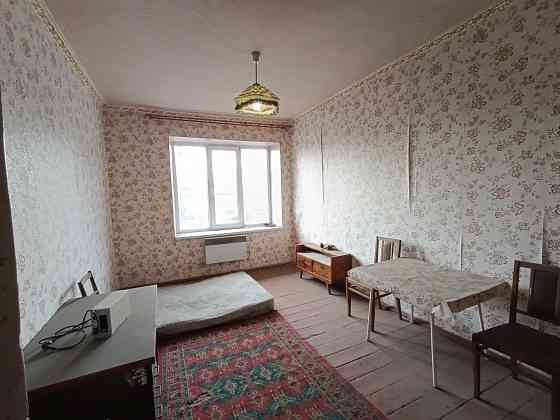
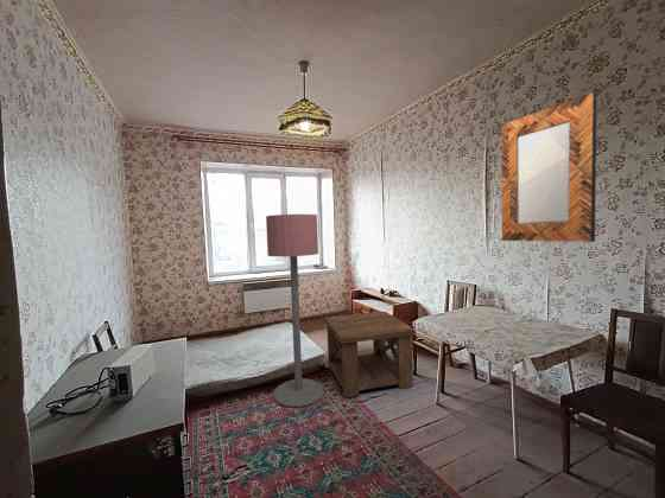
+ home mirror (543, 177)
+ side table (366, 355)
+ floor lamp (294, 305)
